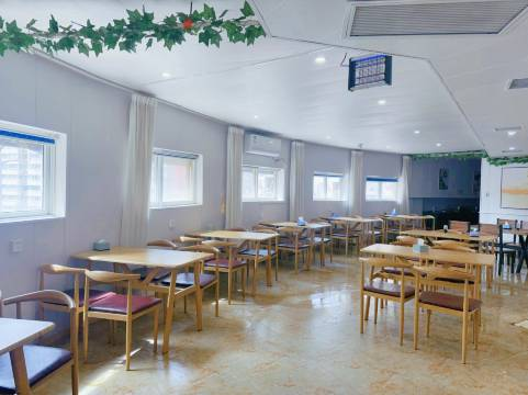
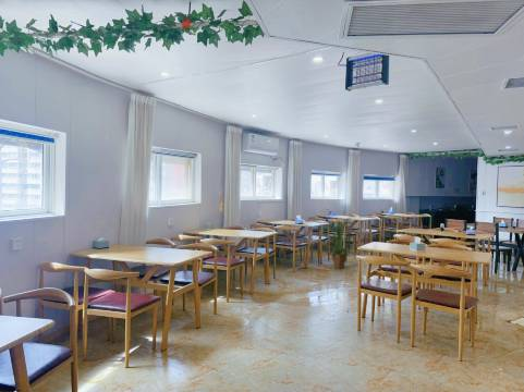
+ house plant (337, 241)
